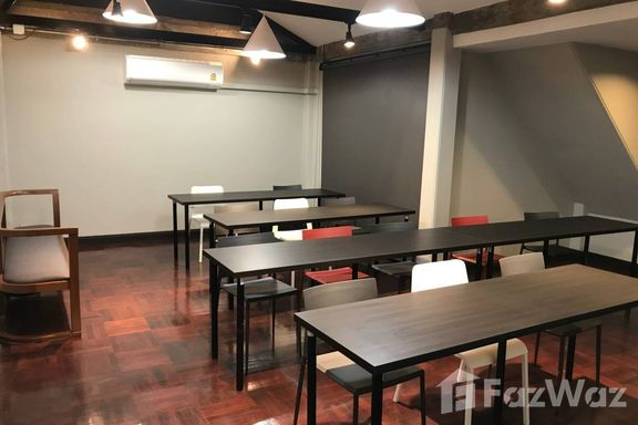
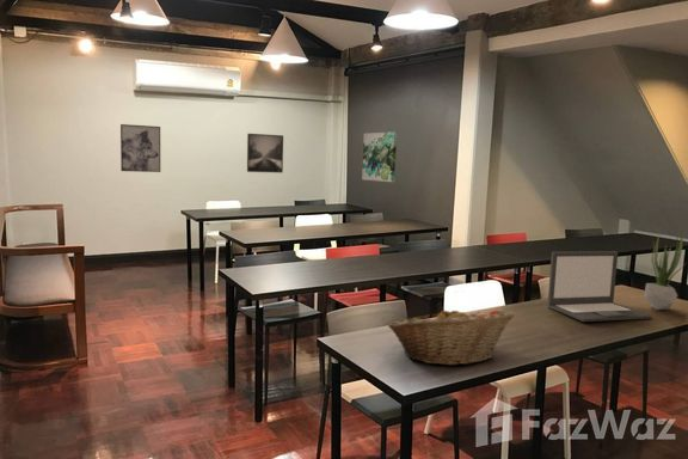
+ potted plant (665, 270)
+ laptop (600, 283)
+ fruit basket (450, 329)
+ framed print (265, 153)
+ wall art (379, 157)
+ wall art (141, 148)
